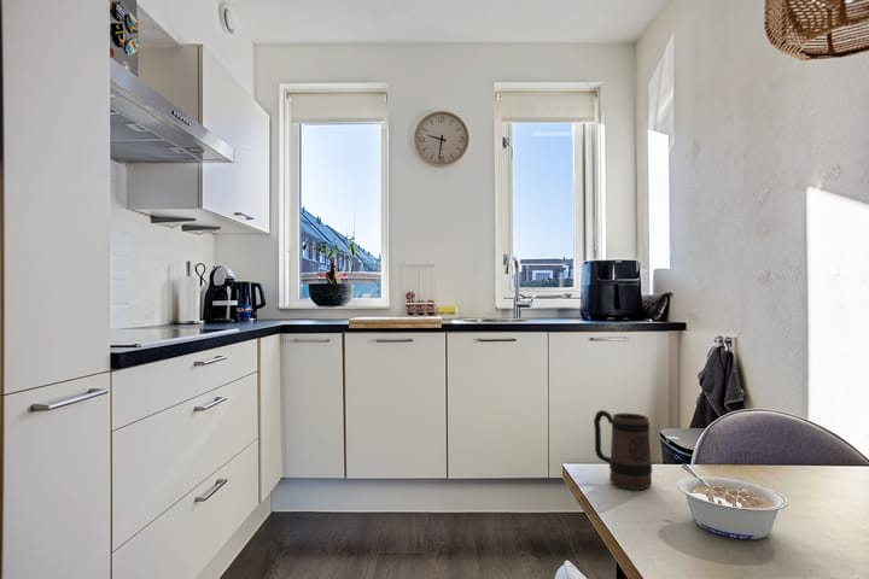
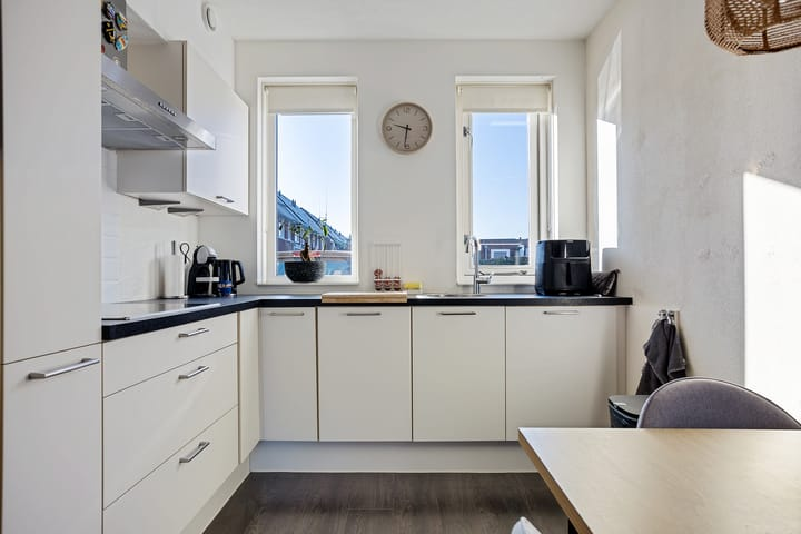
- legume (725, 504)
- mug (622, 446)
